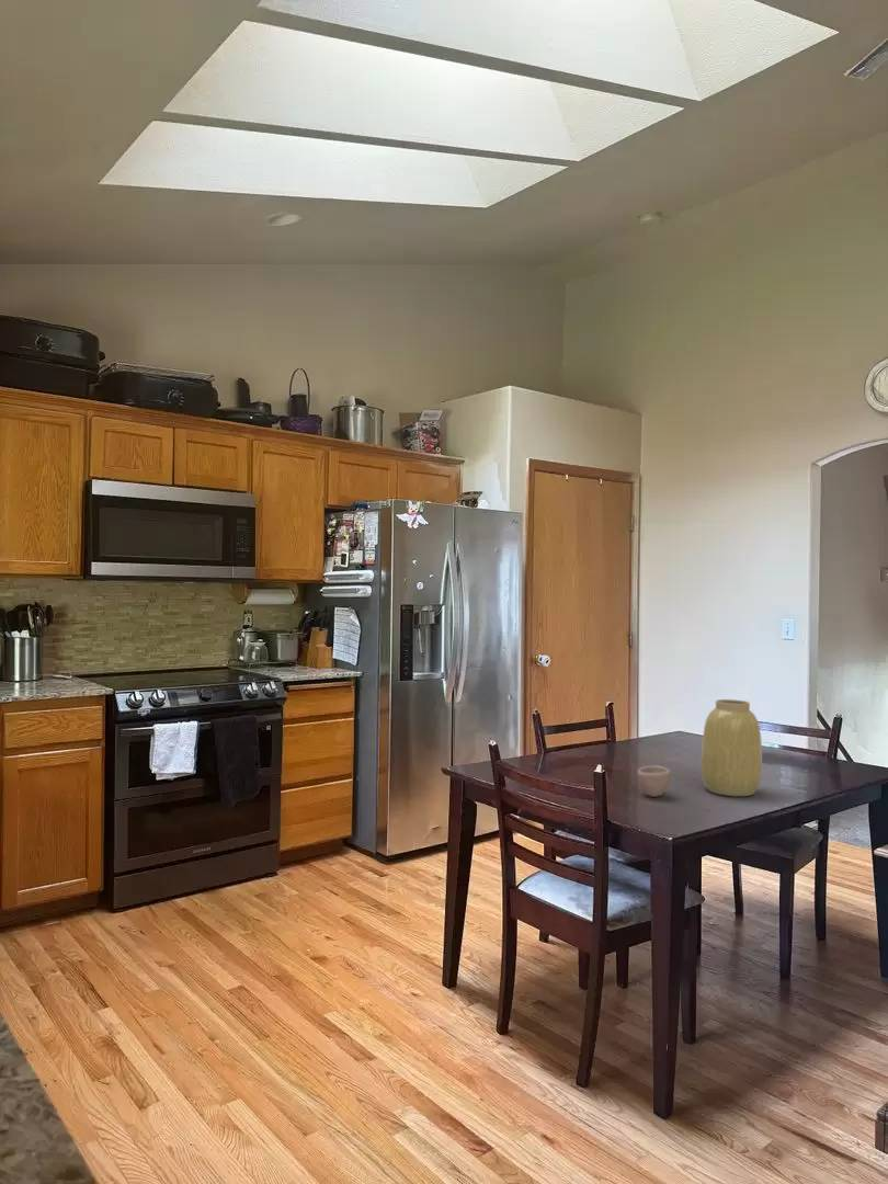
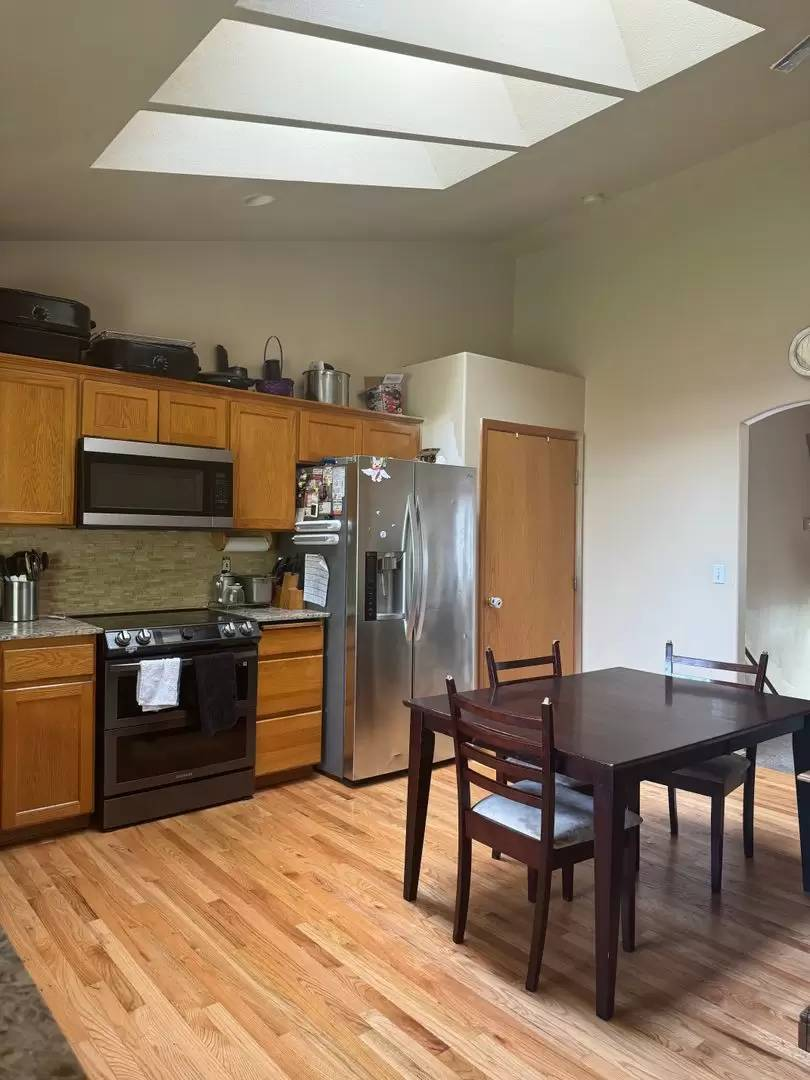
- cup (653, 781)
- vase (731, 745)
